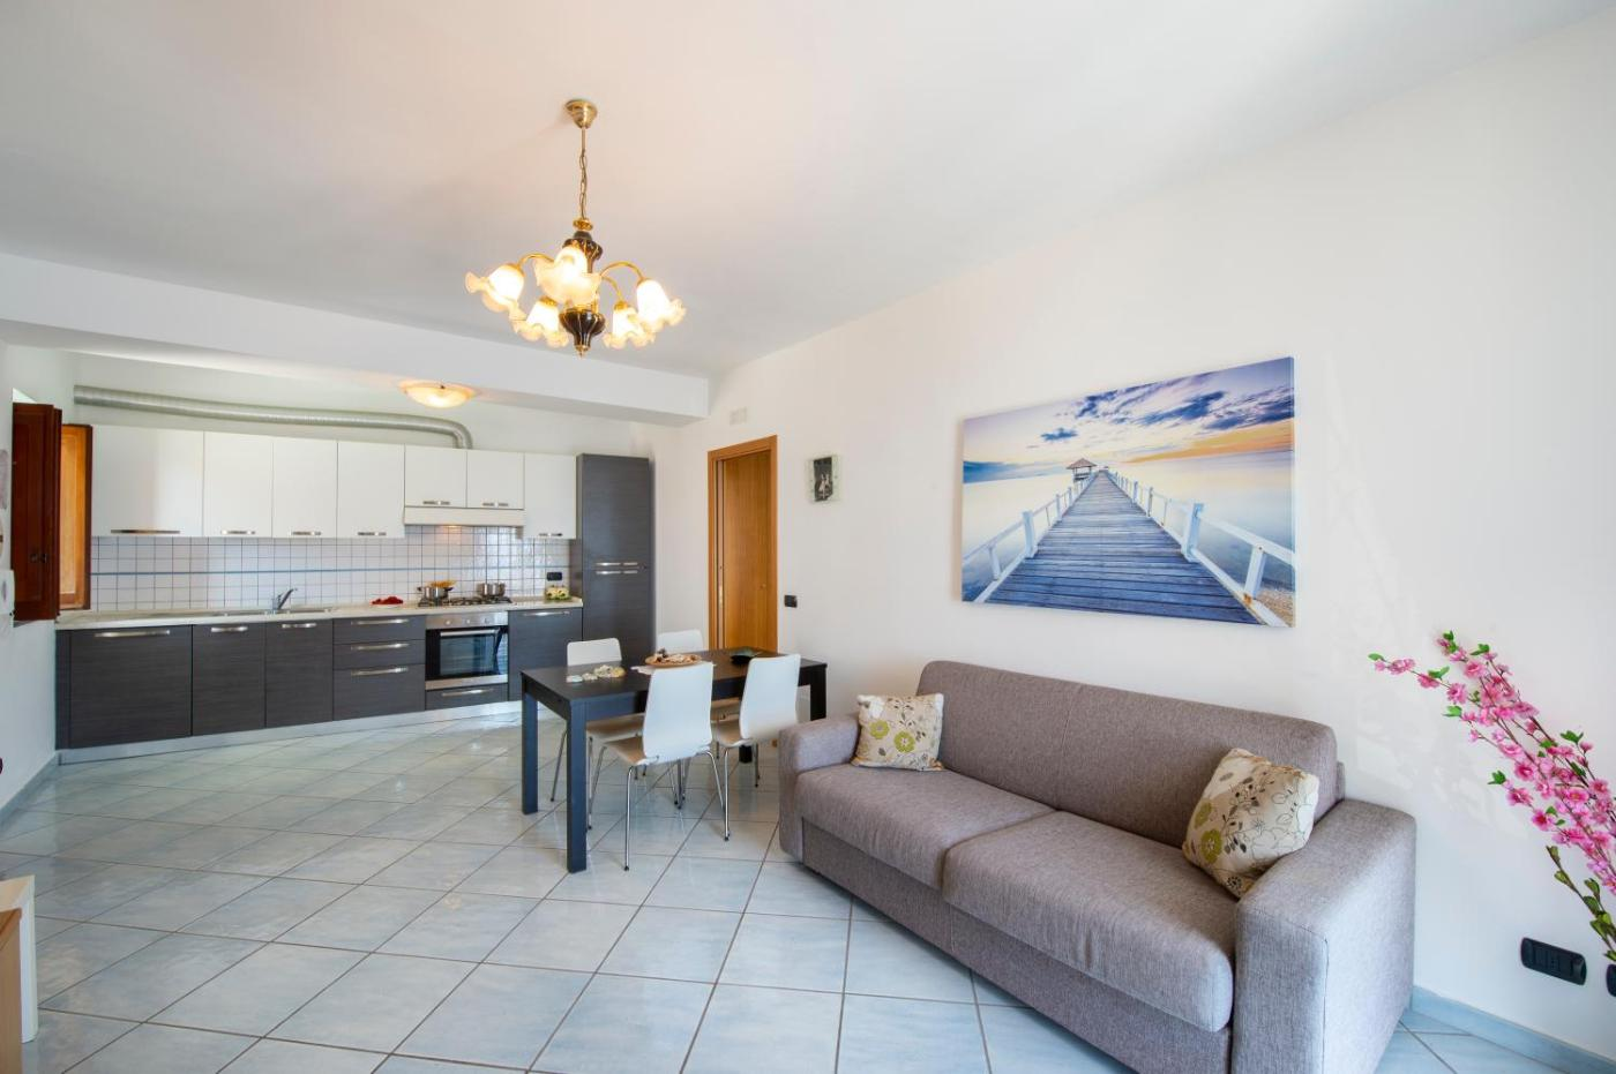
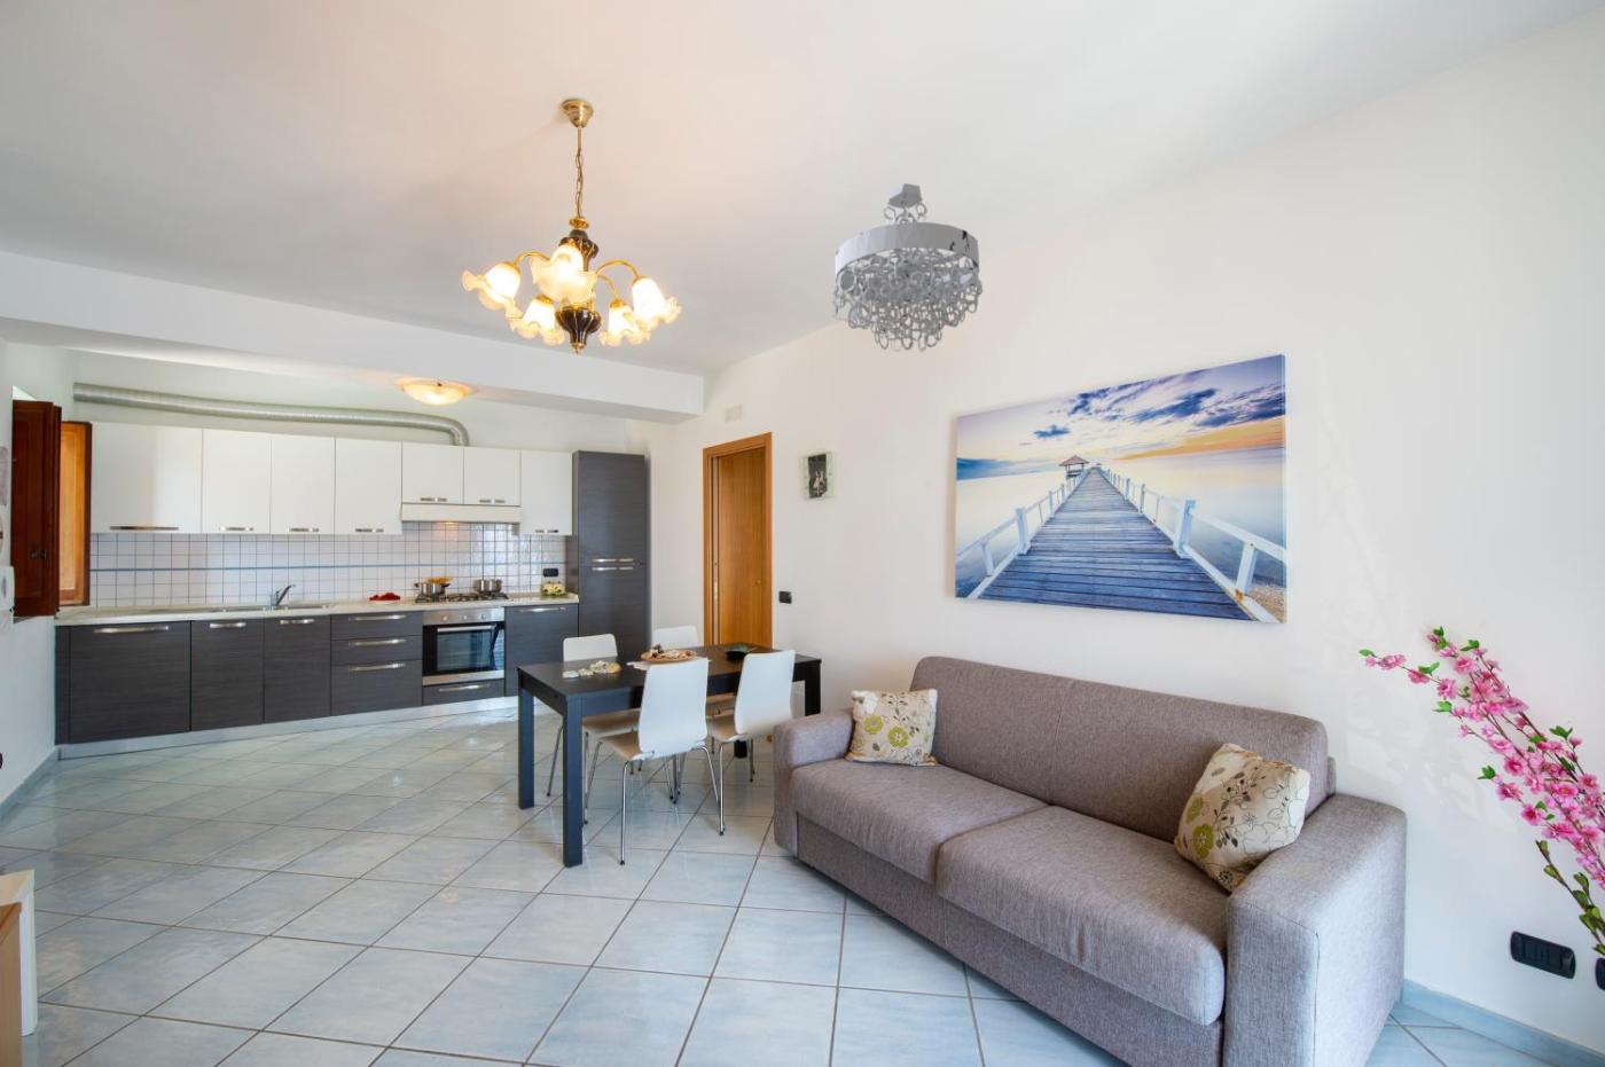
+ chandelier (905, 272)
